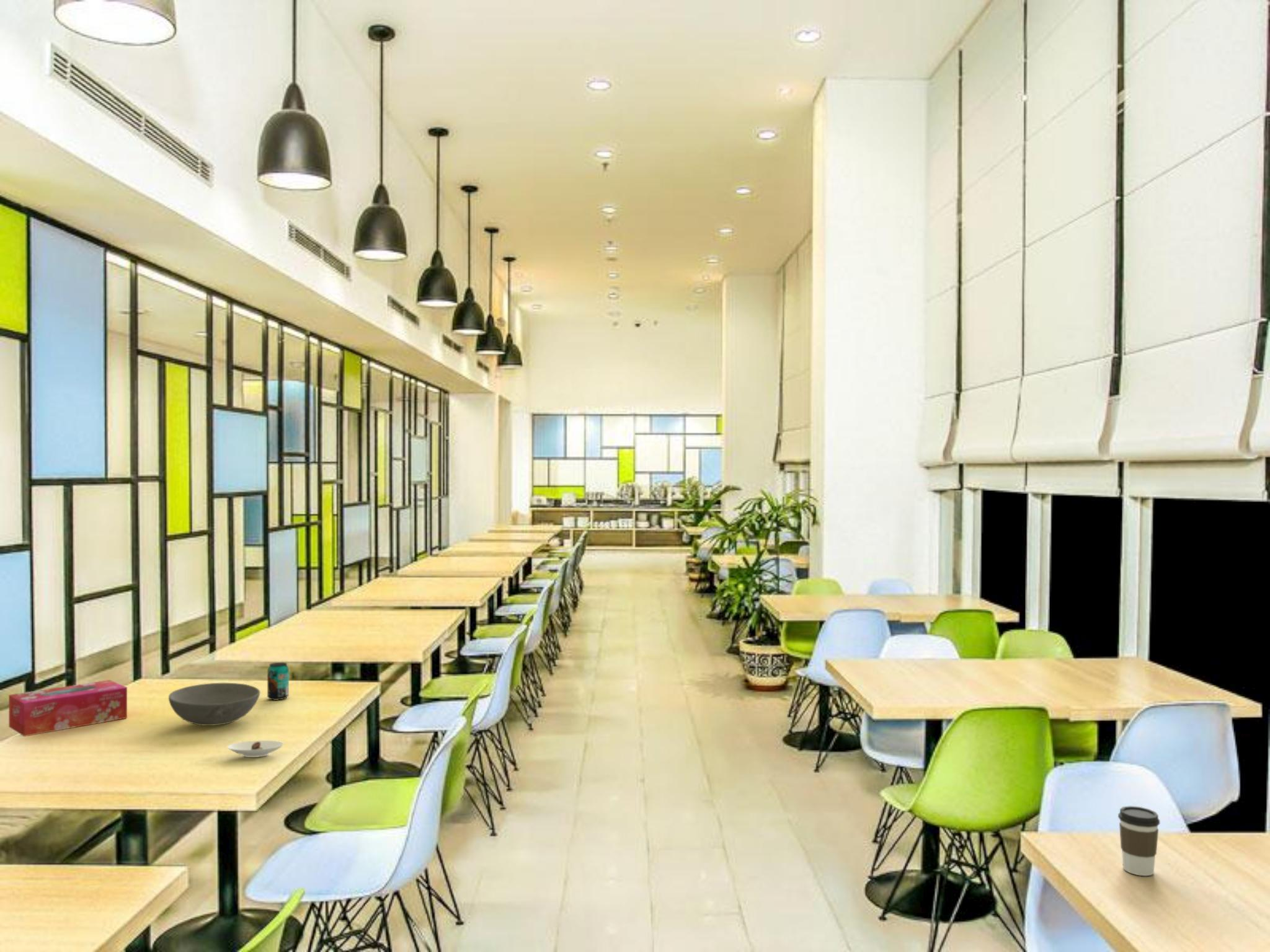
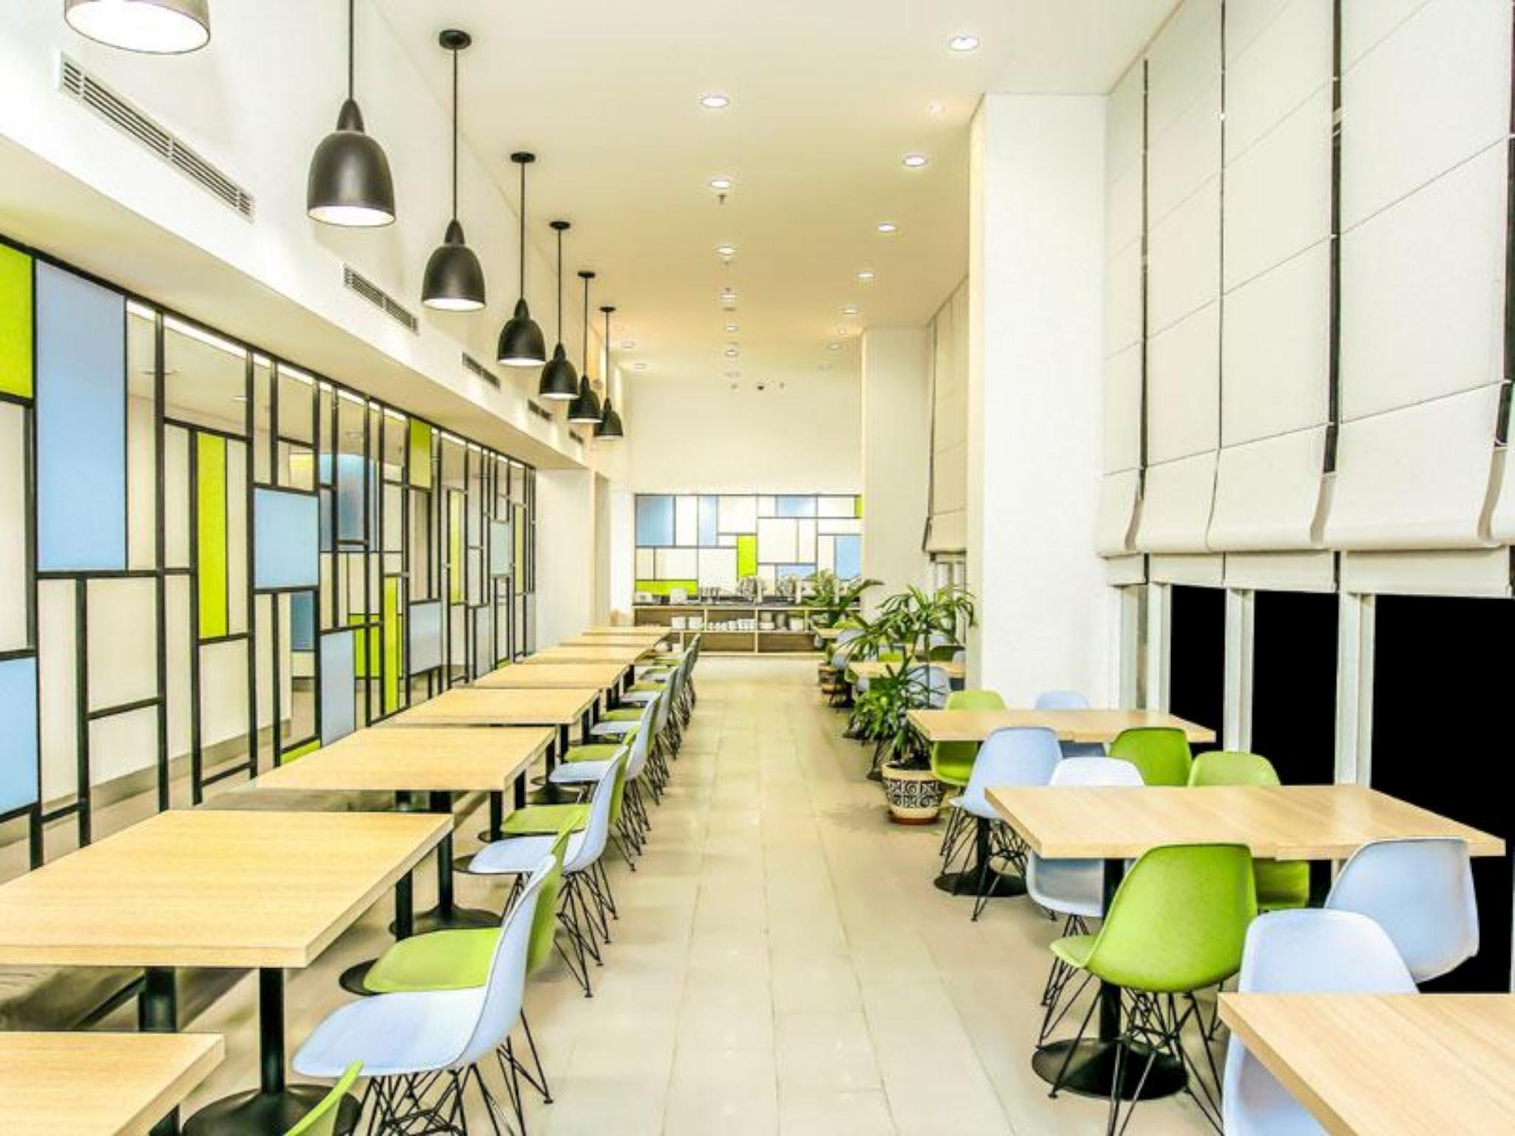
- beverage can (278, 681)
- coffee cup (1139, 841)
- tissue box (69, 707)
- saucer (255, 749)
- bowl (215, 707)
